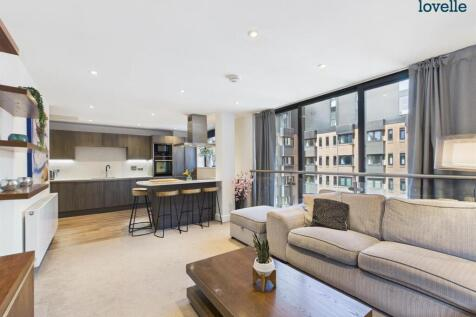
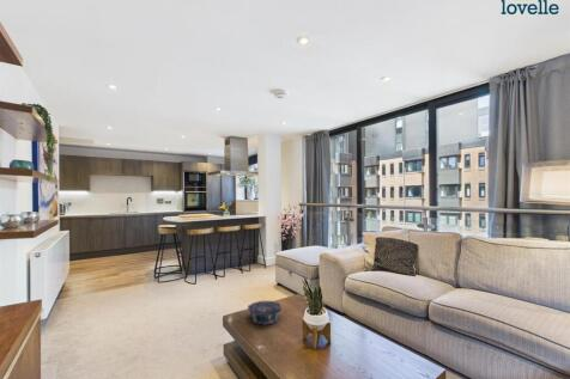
+ decorative bowl (265, 312)
